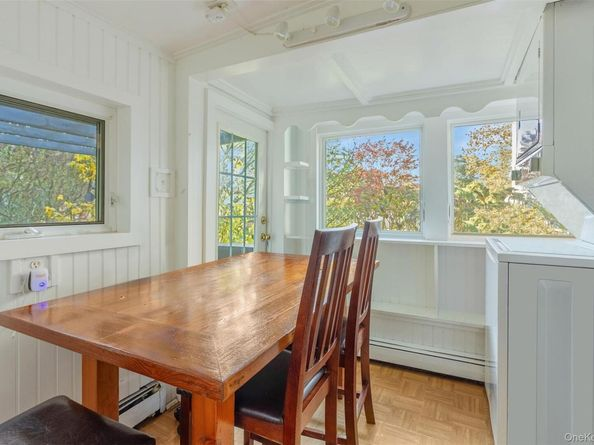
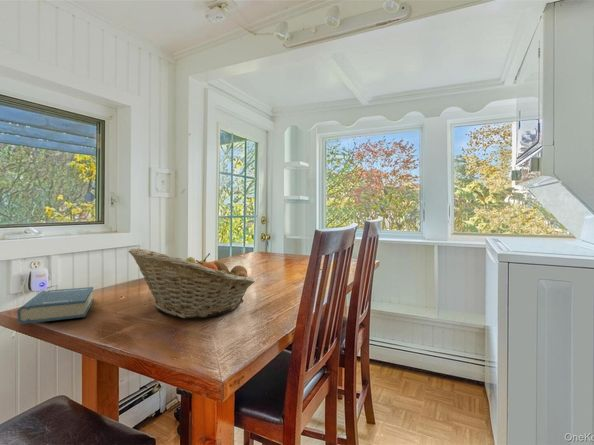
+ book (60, 303)
+ fruit basket (192, 276)
